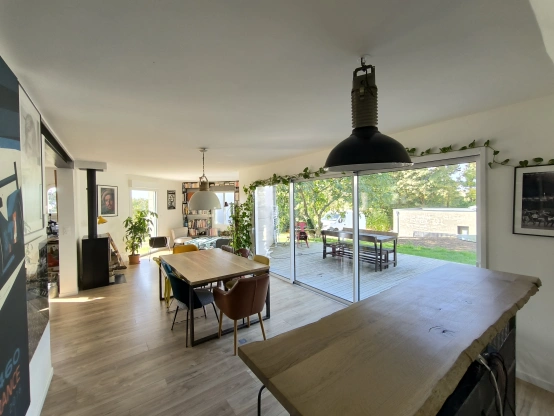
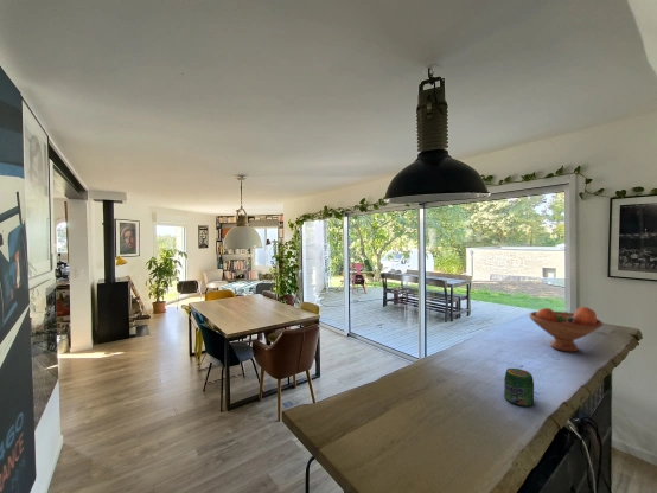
+ fruit bowl (563, 326)
+ jar (518, 385)
